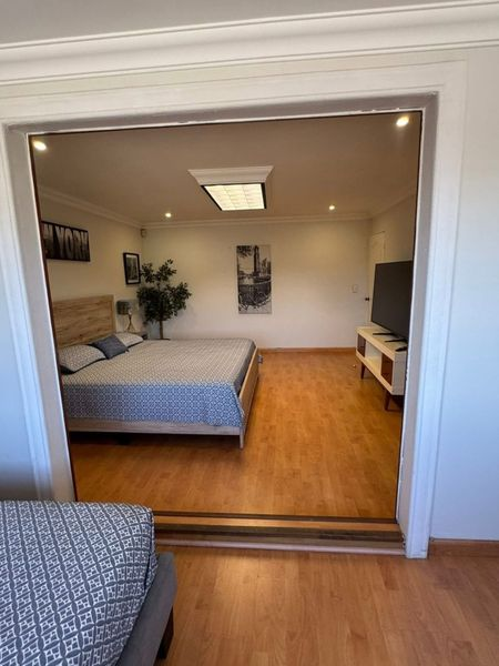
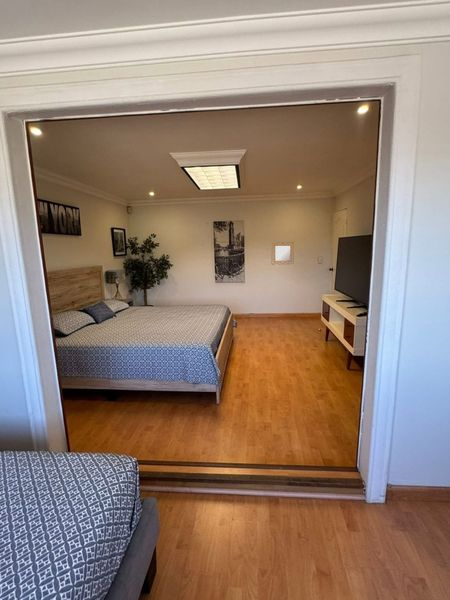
+ home mirror (282, 253)
